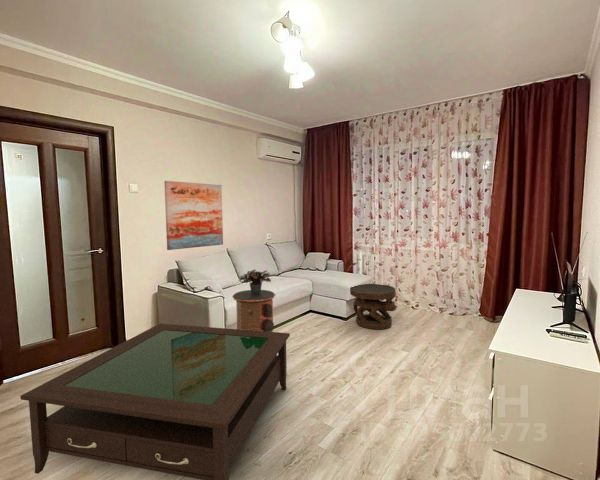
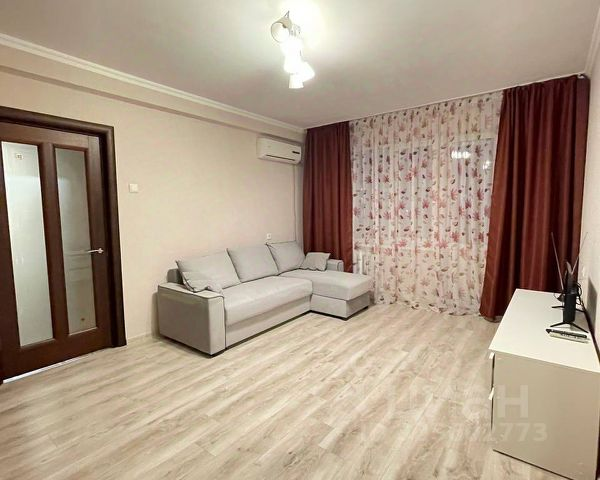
- speaker (254, 323)
- side table (373, 305)
- wall art (196, 215)
- potted plant (255, 282)
- coffee table (183, 390)
